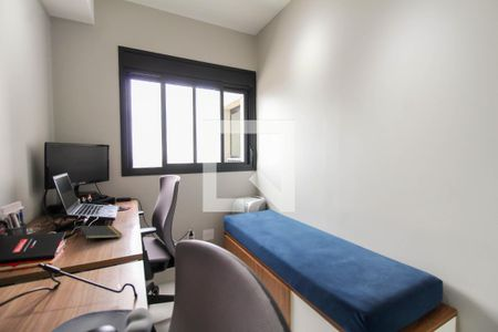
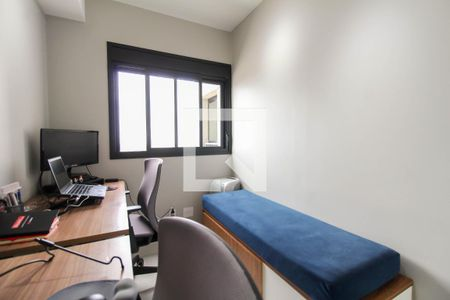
- notepad (100, 231)
